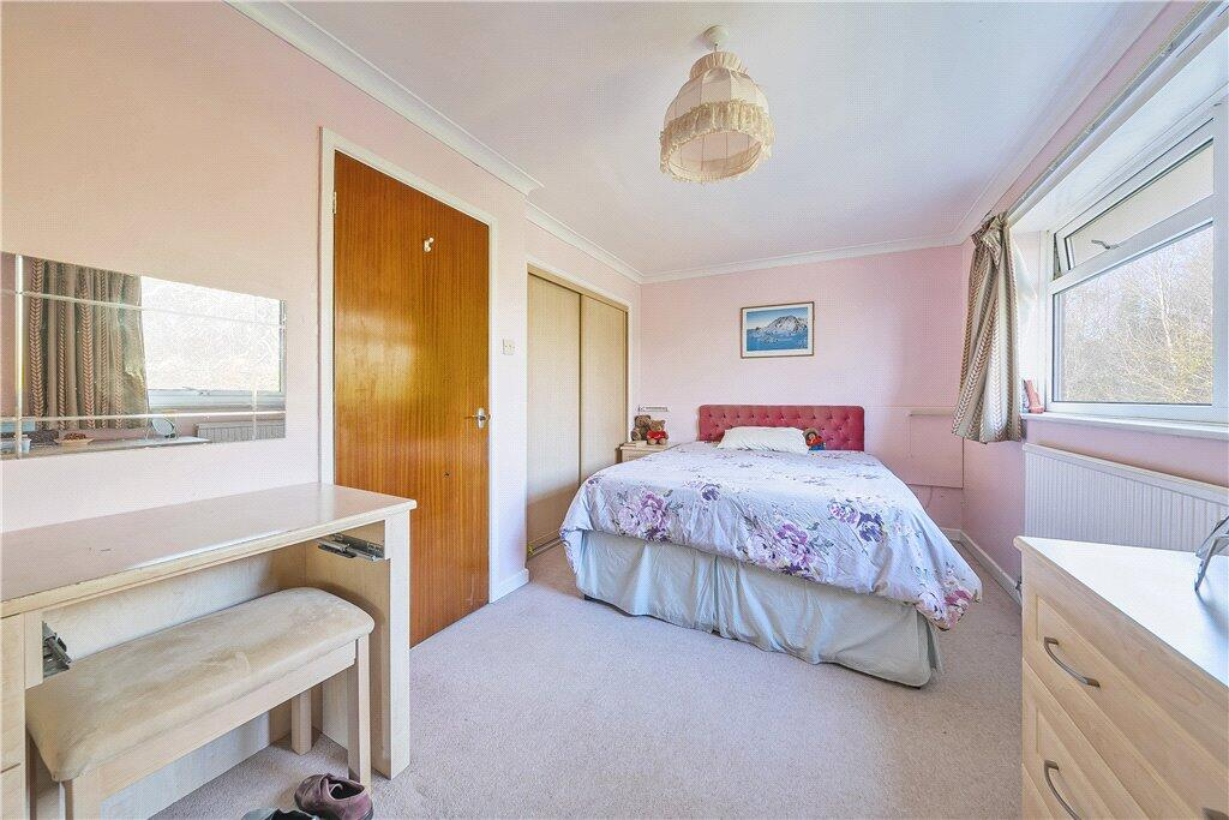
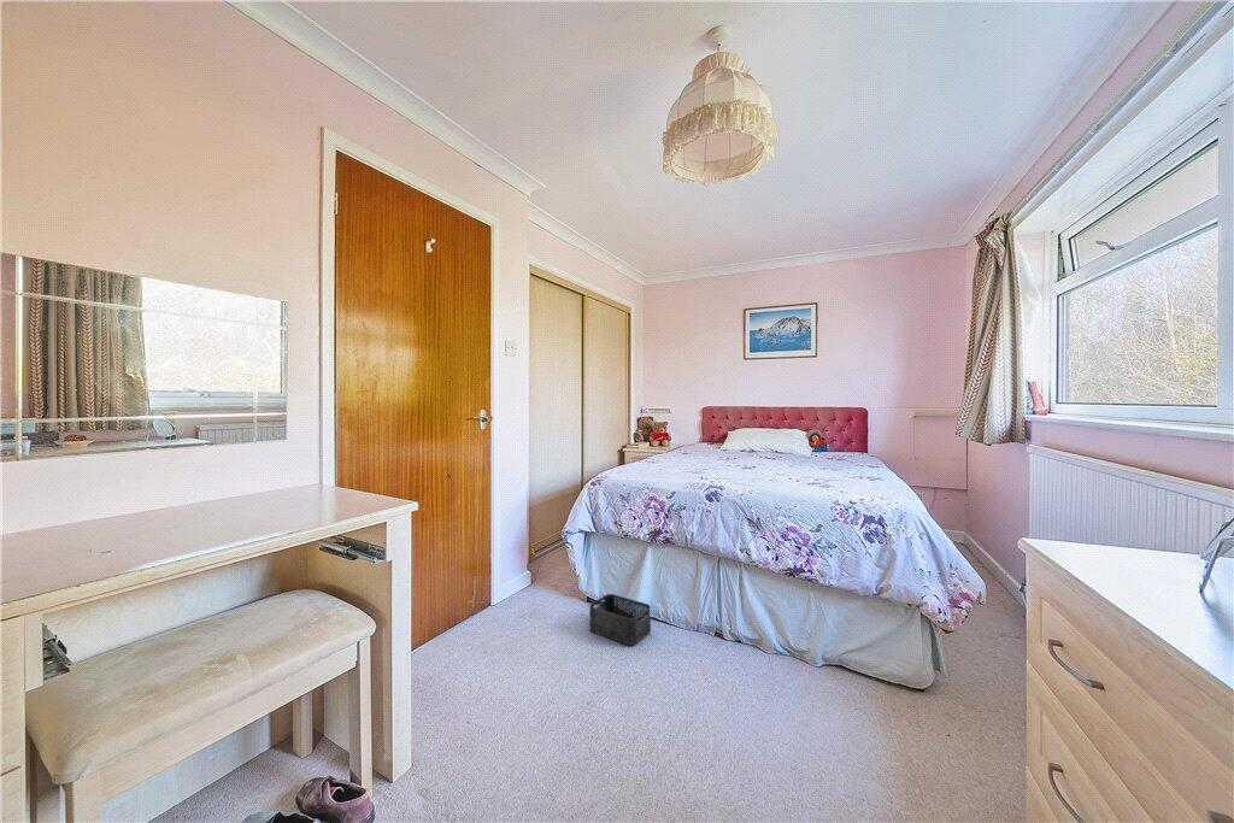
+ storage bin (619, 617)
